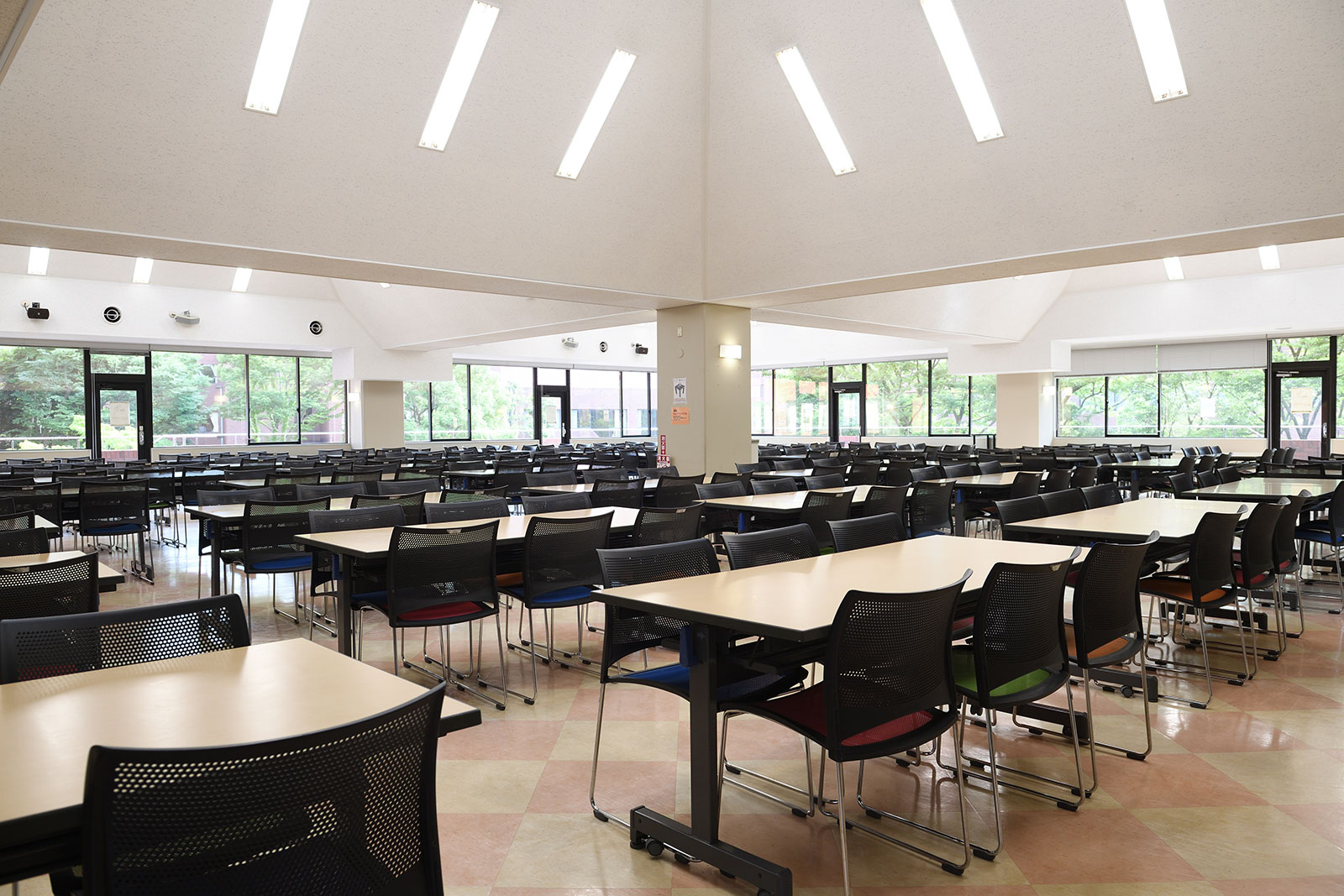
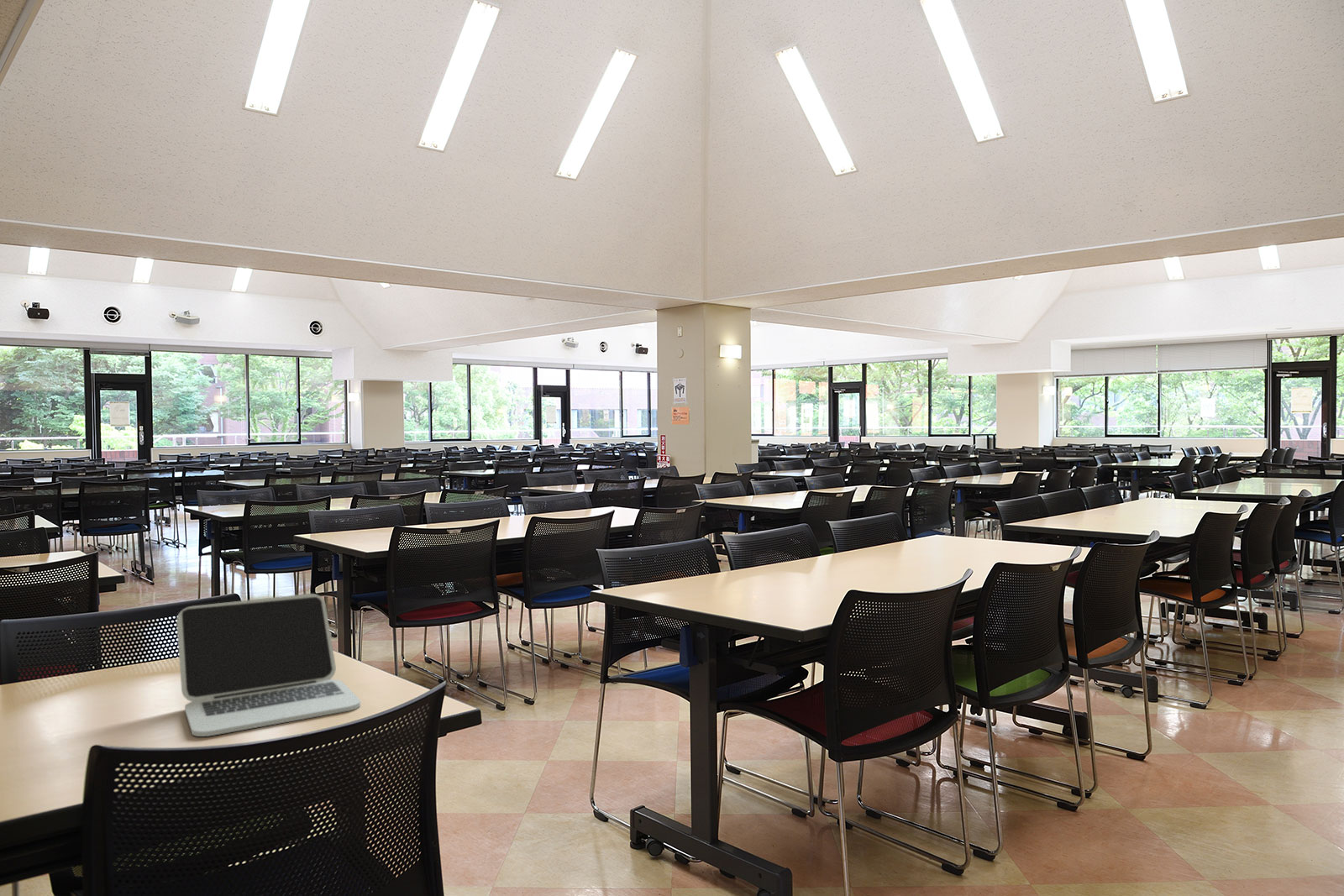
+ laptop (266, 656)
